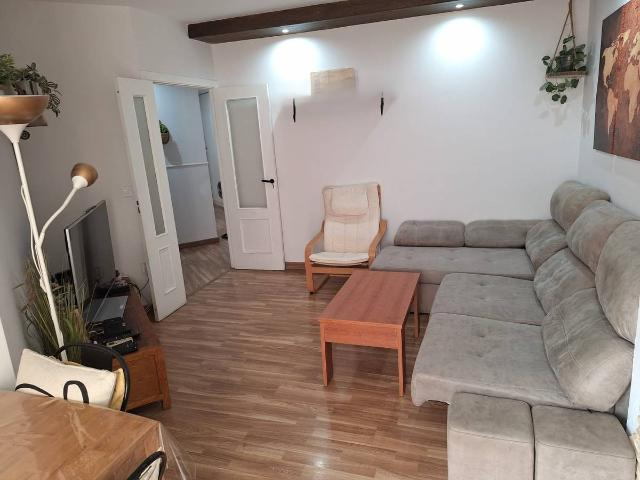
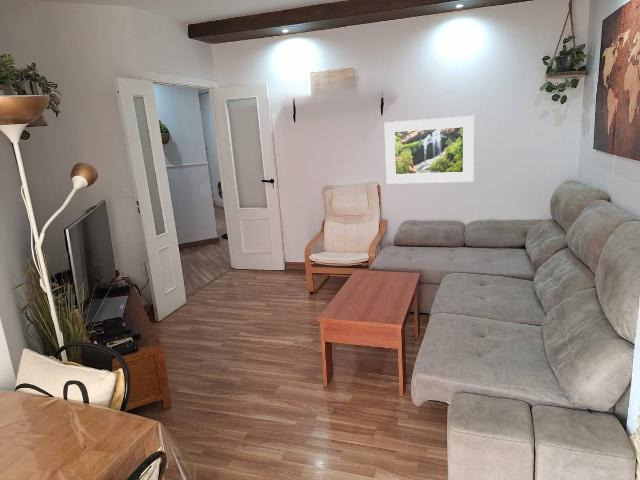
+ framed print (428, 151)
